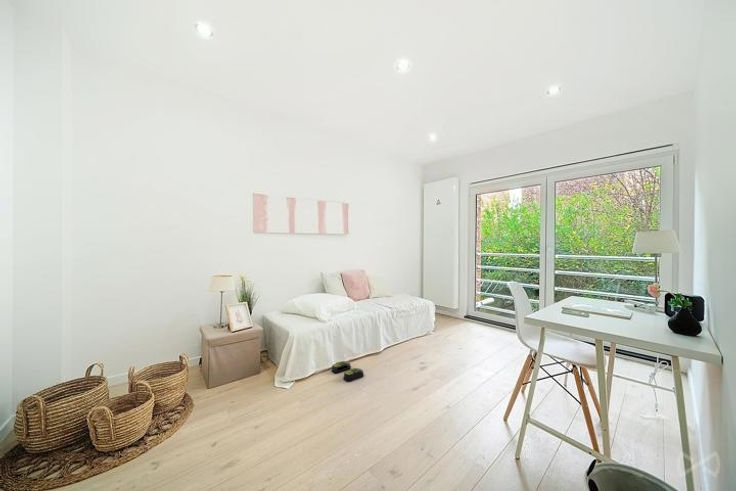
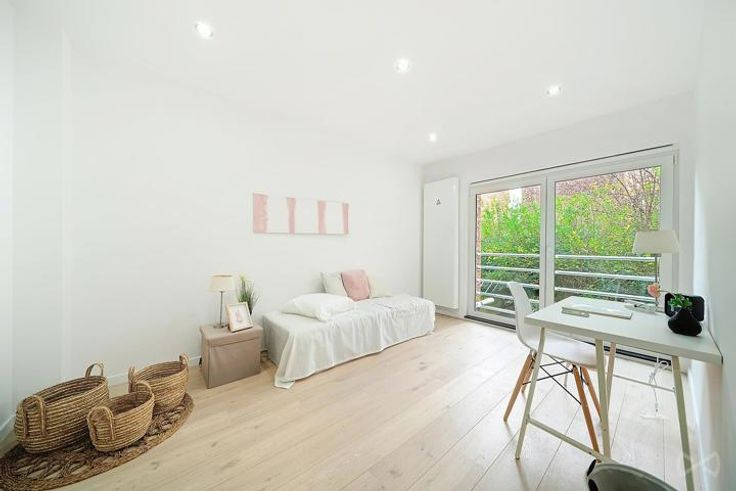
- slippers (347, 369)
